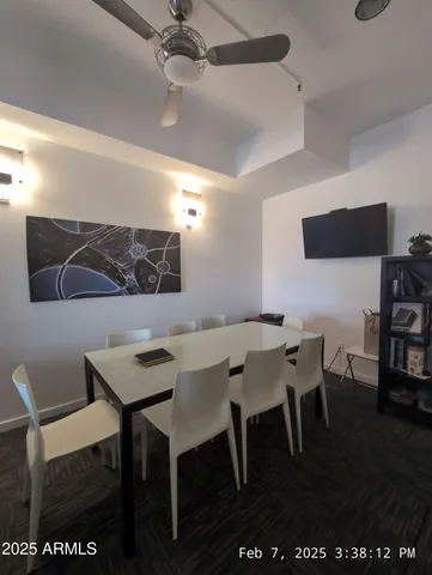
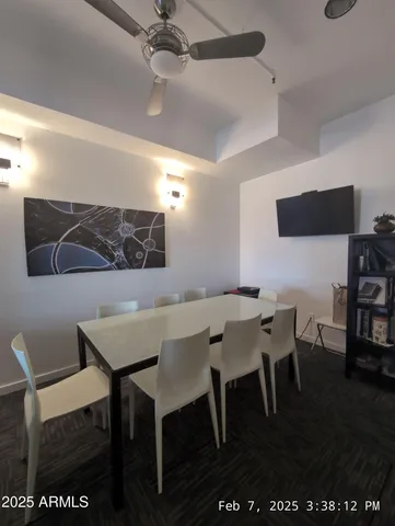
- notepad (154, 356)
